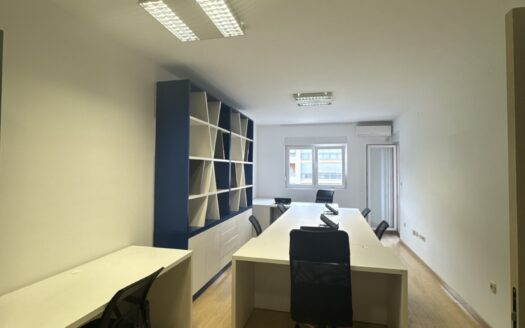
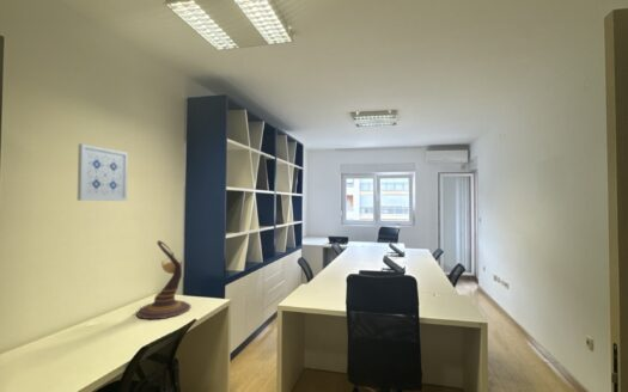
+ candle holder (166, 271)
+ wall art (104, 174)
